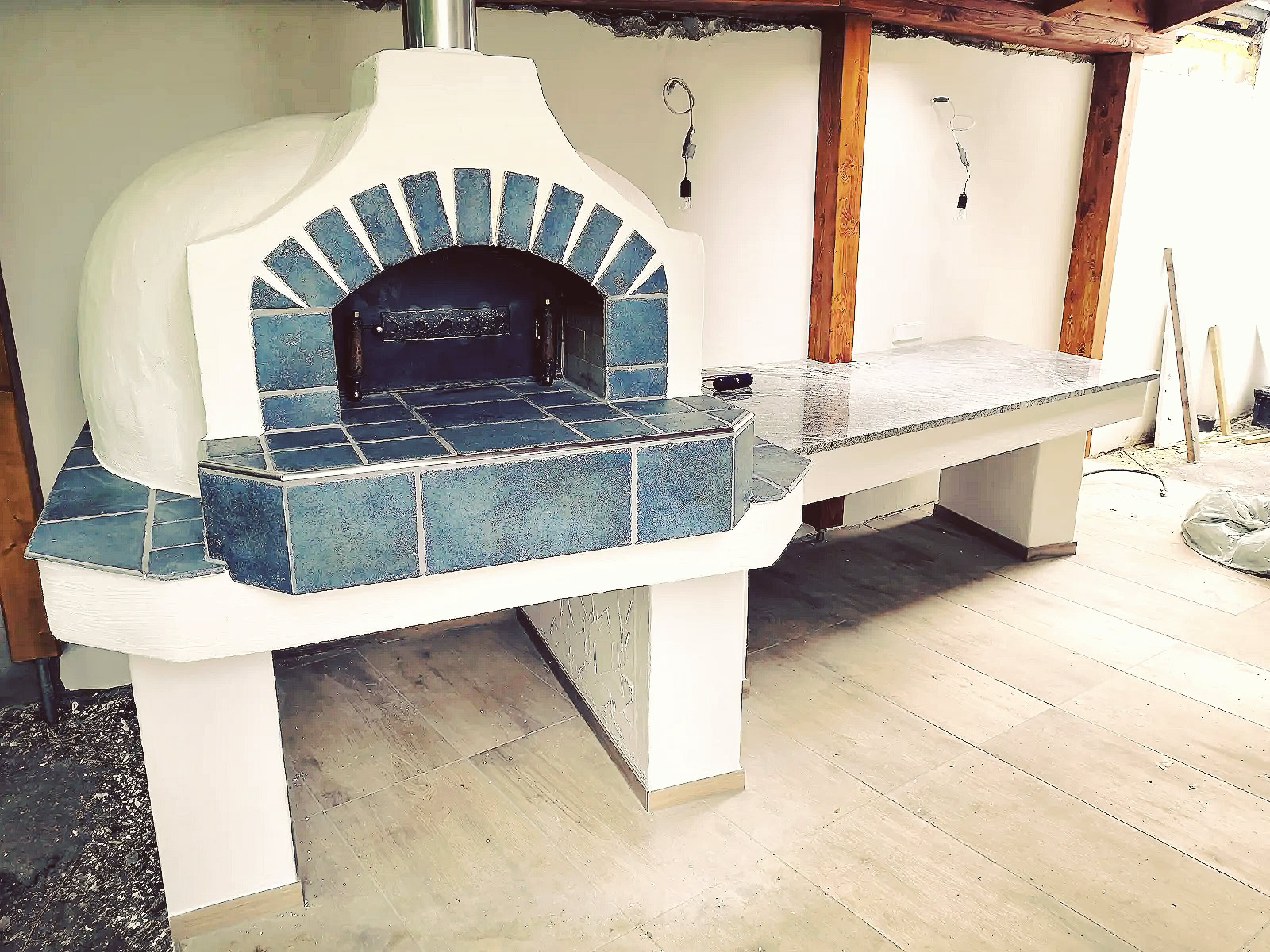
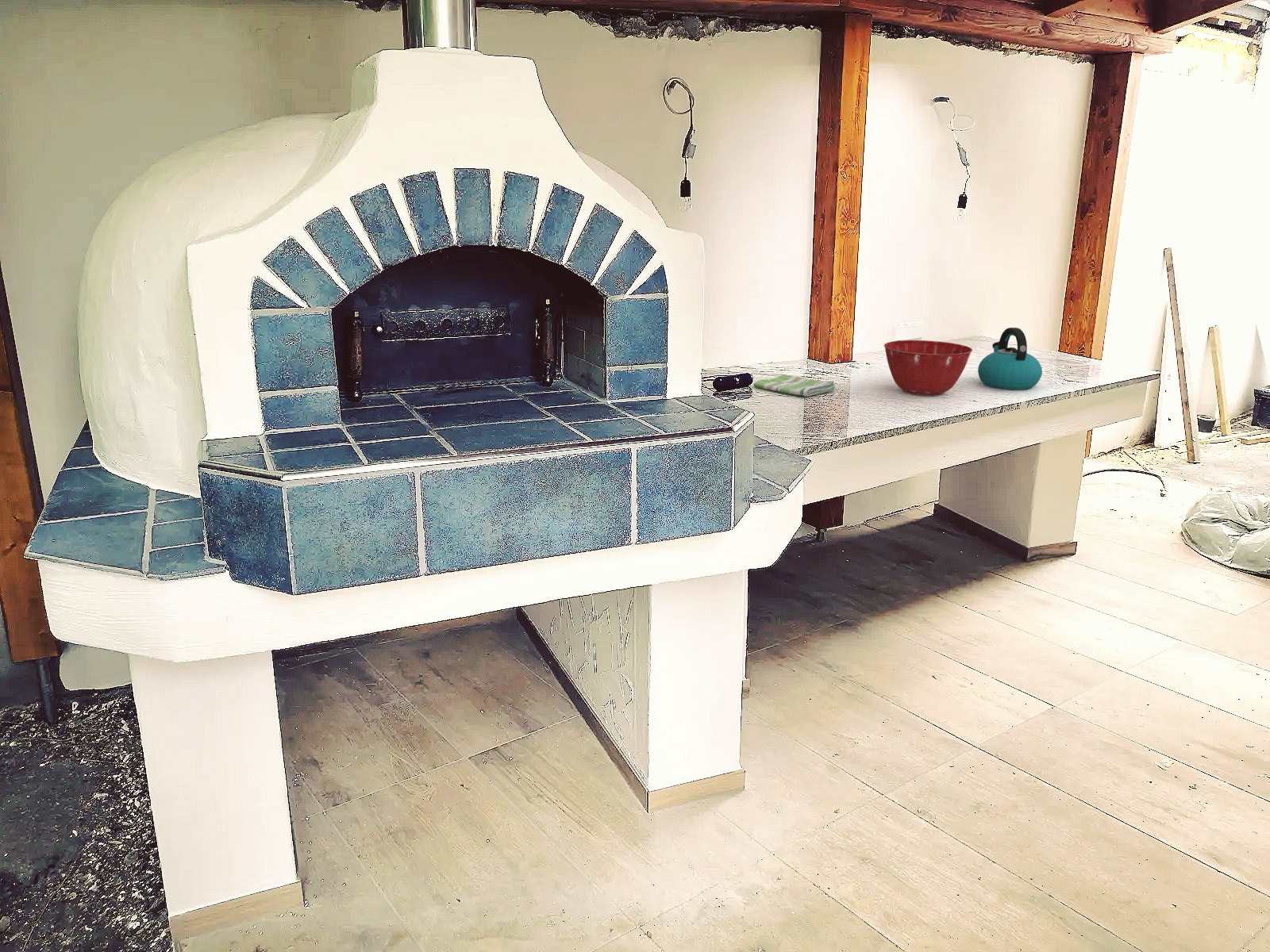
+ kettle (1009, 355)
+ mixing bowl (926, 369)
+ dish towel (794, 384)
